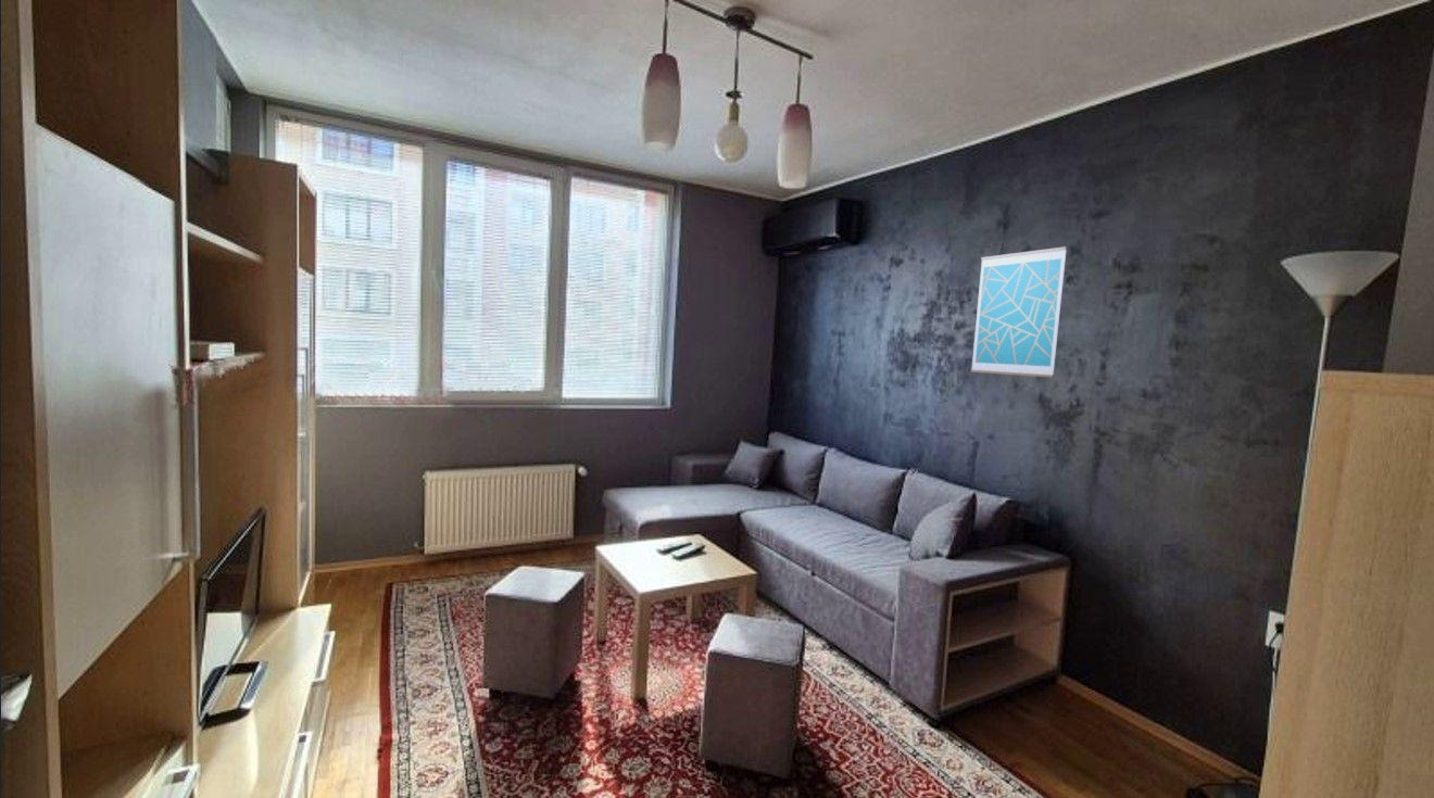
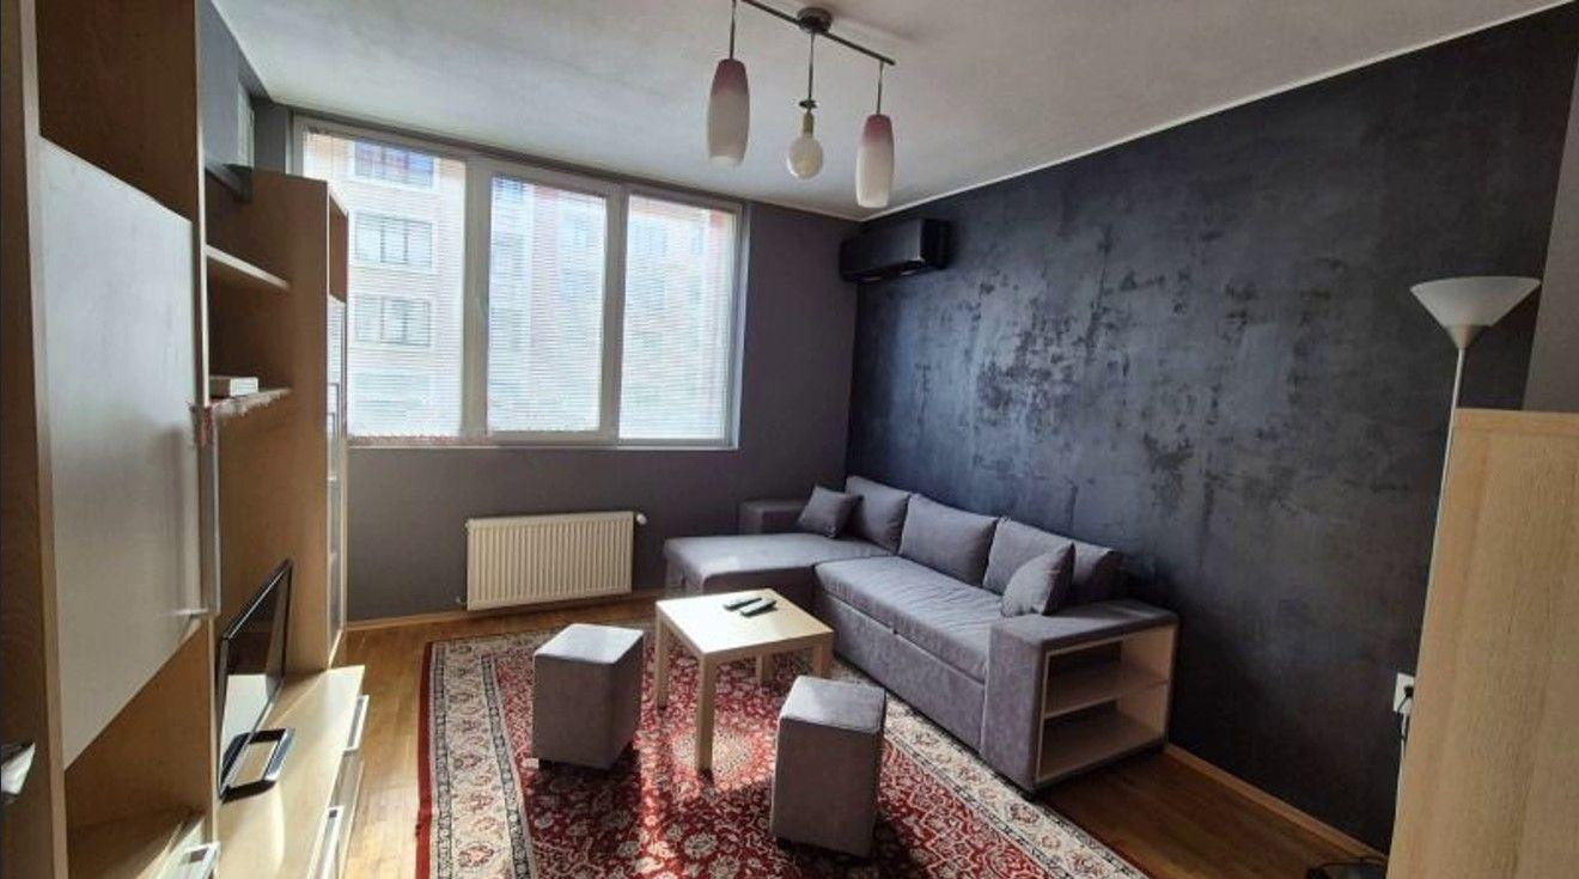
- wall art (1015, 314)
